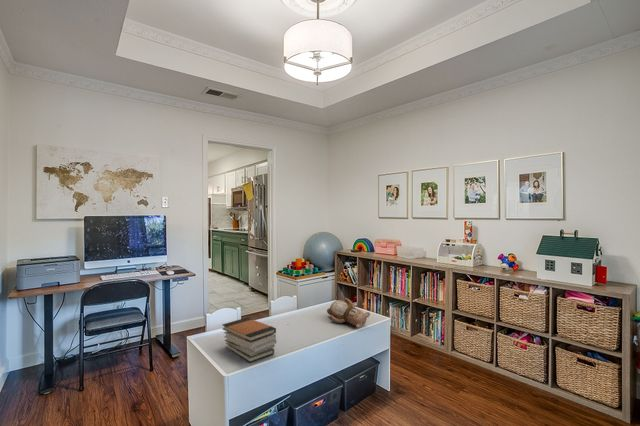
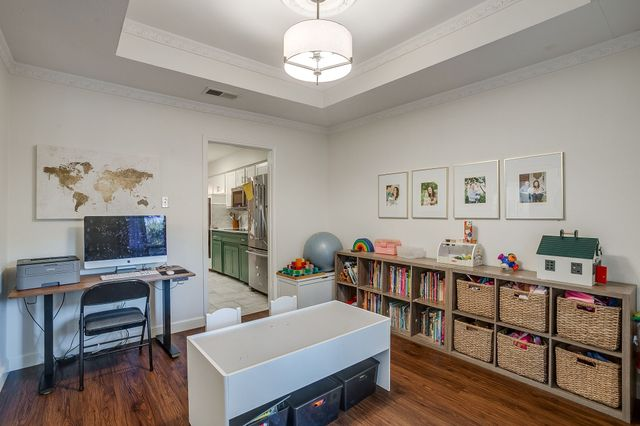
- book stack (249, 338)
- teddy bear (346, 311)
